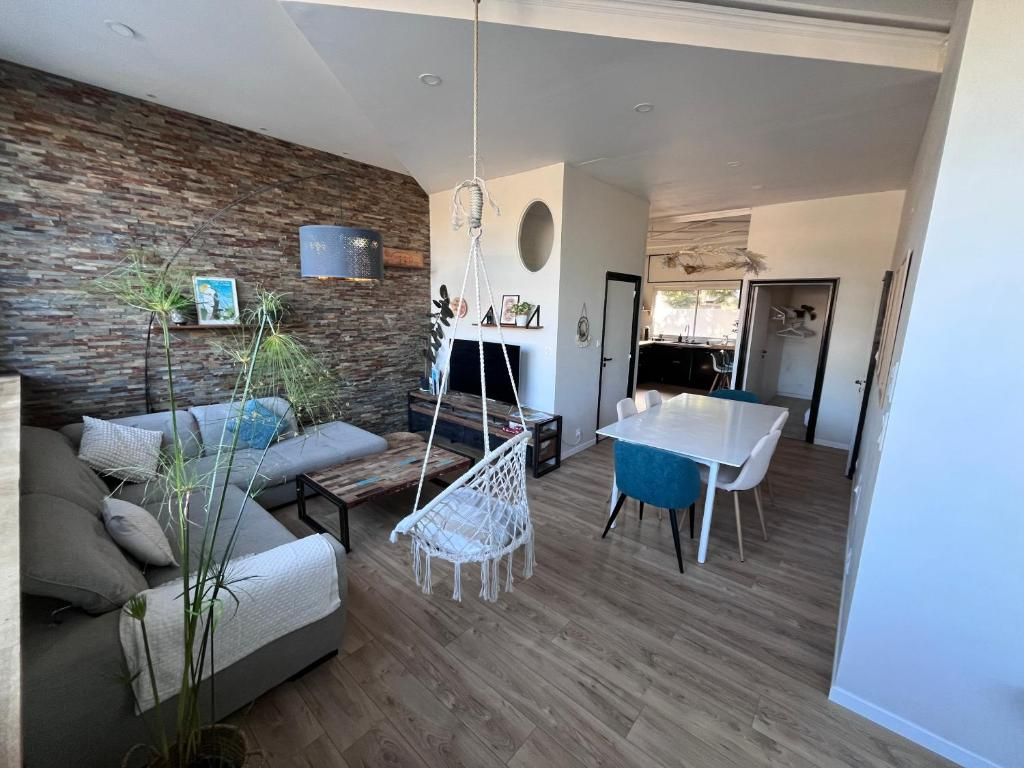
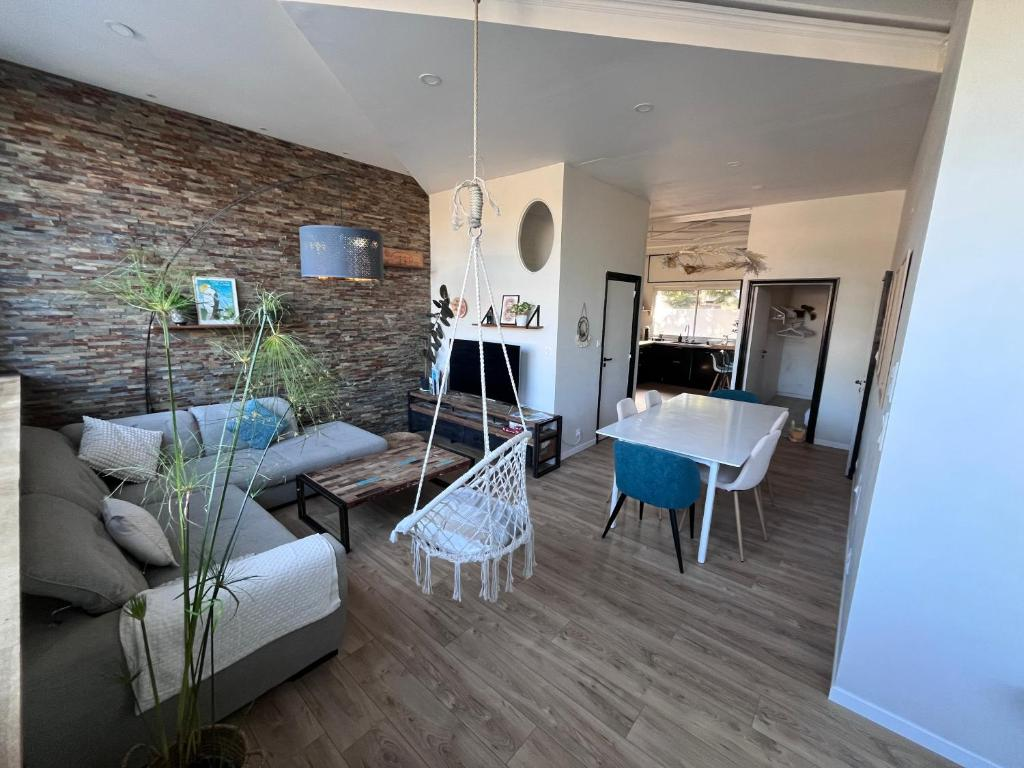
+ potted plant (797, 431)
